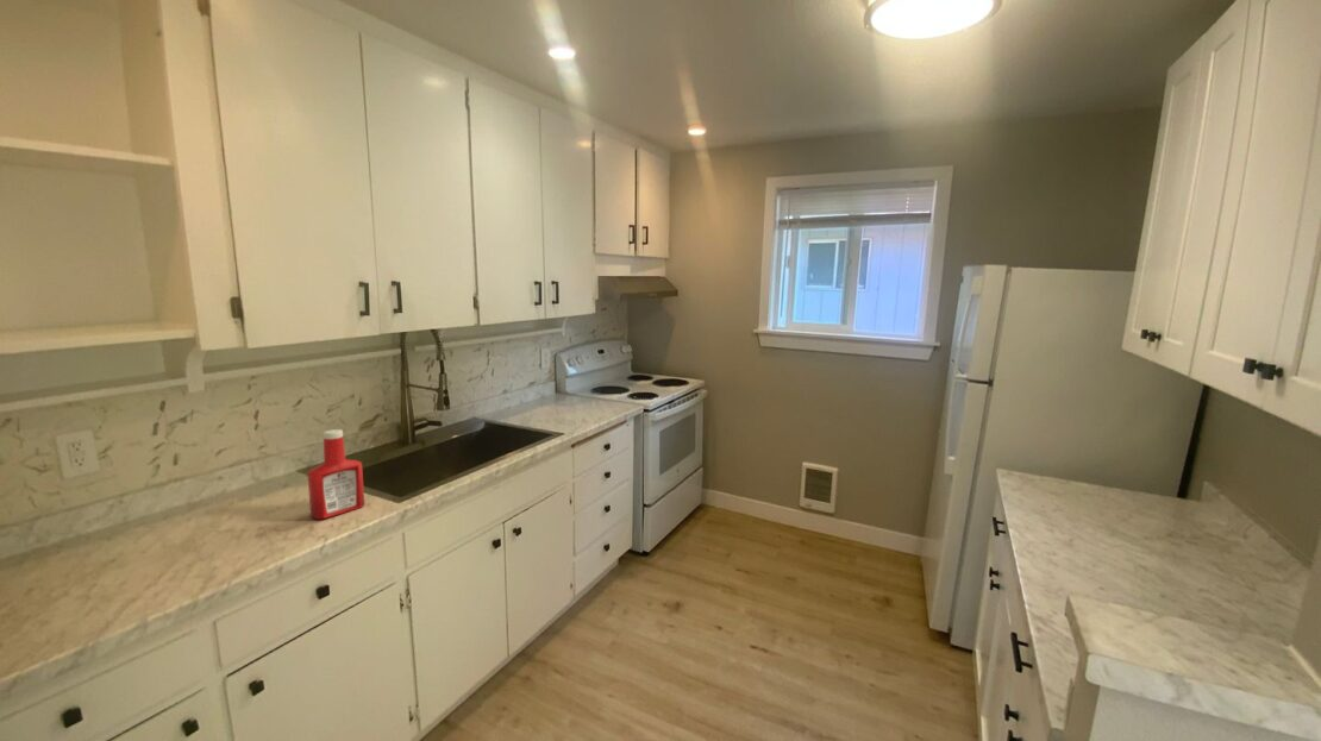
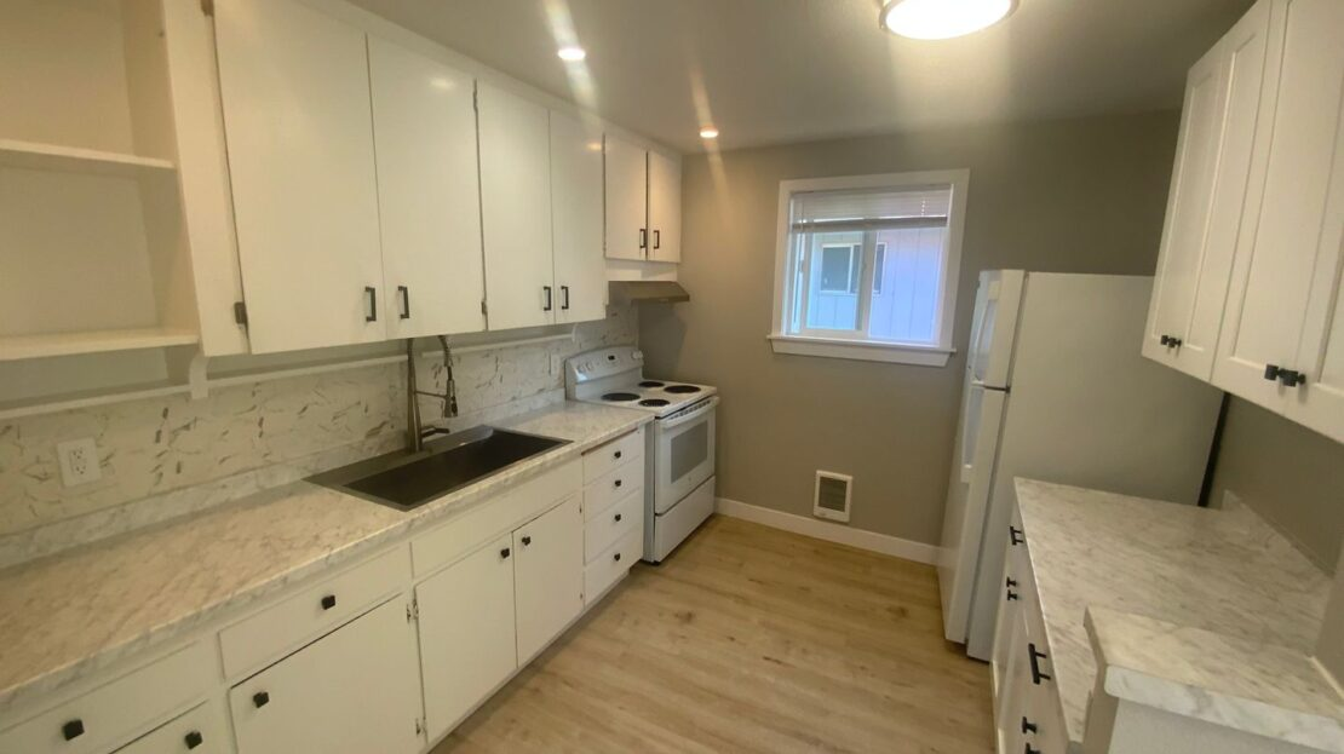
- soap bottle (336, 471)
